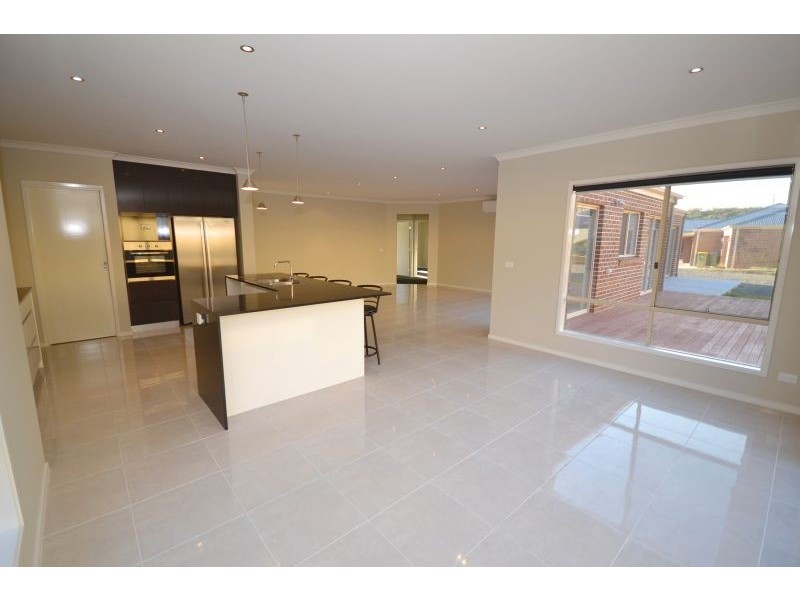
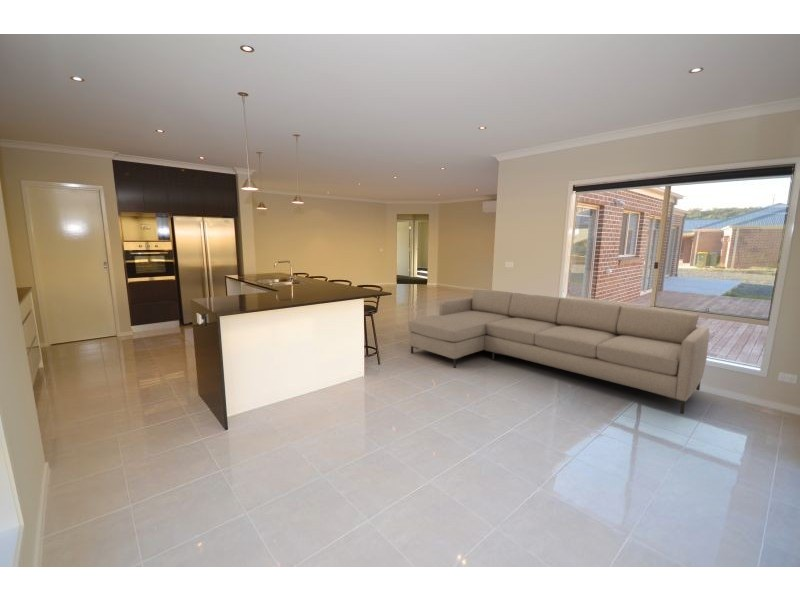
+ sofa (537, 336)
